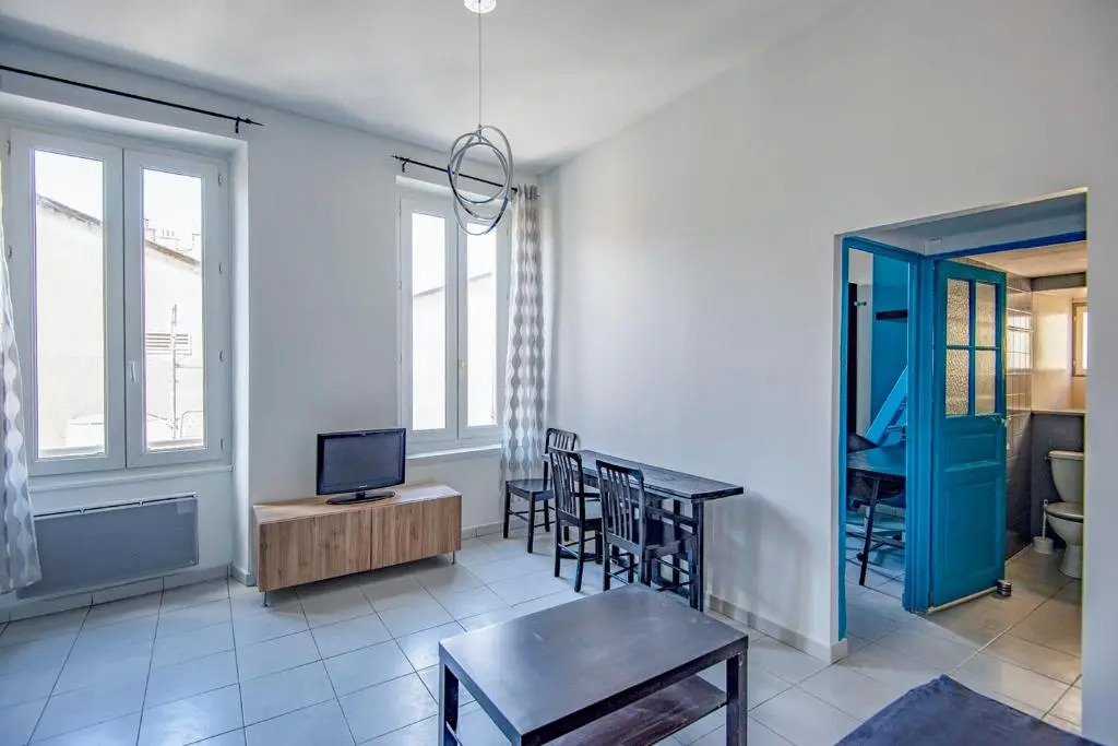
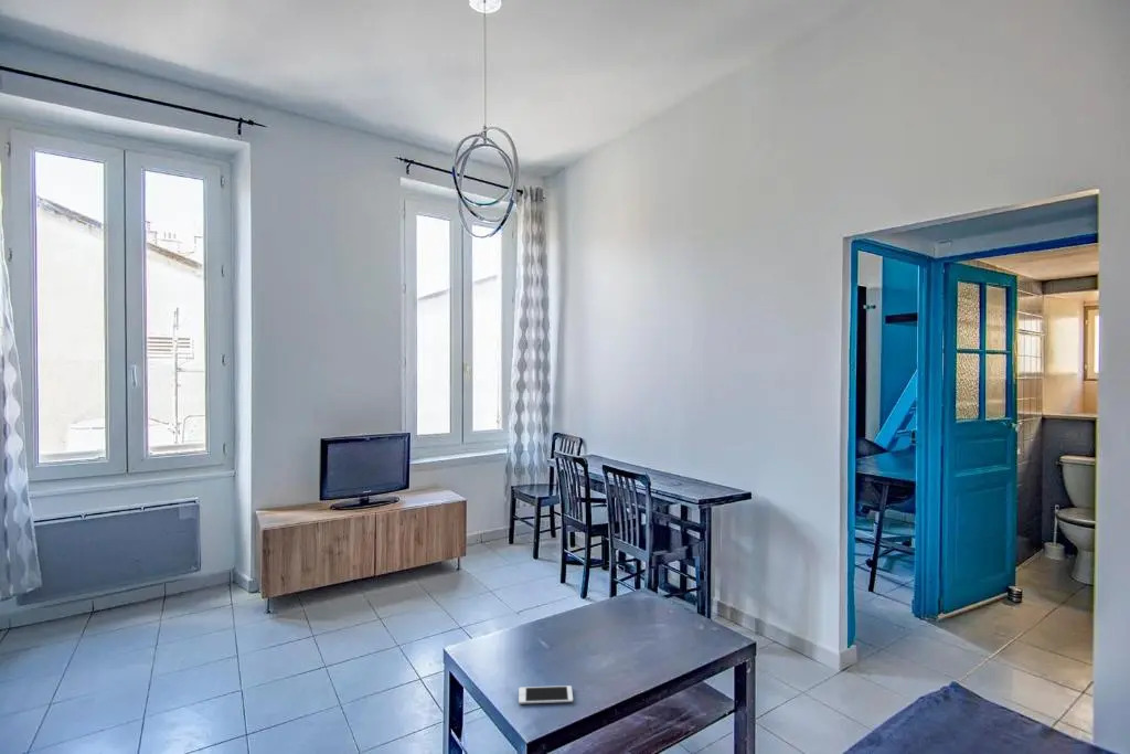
+ cell phone (545, 694)
